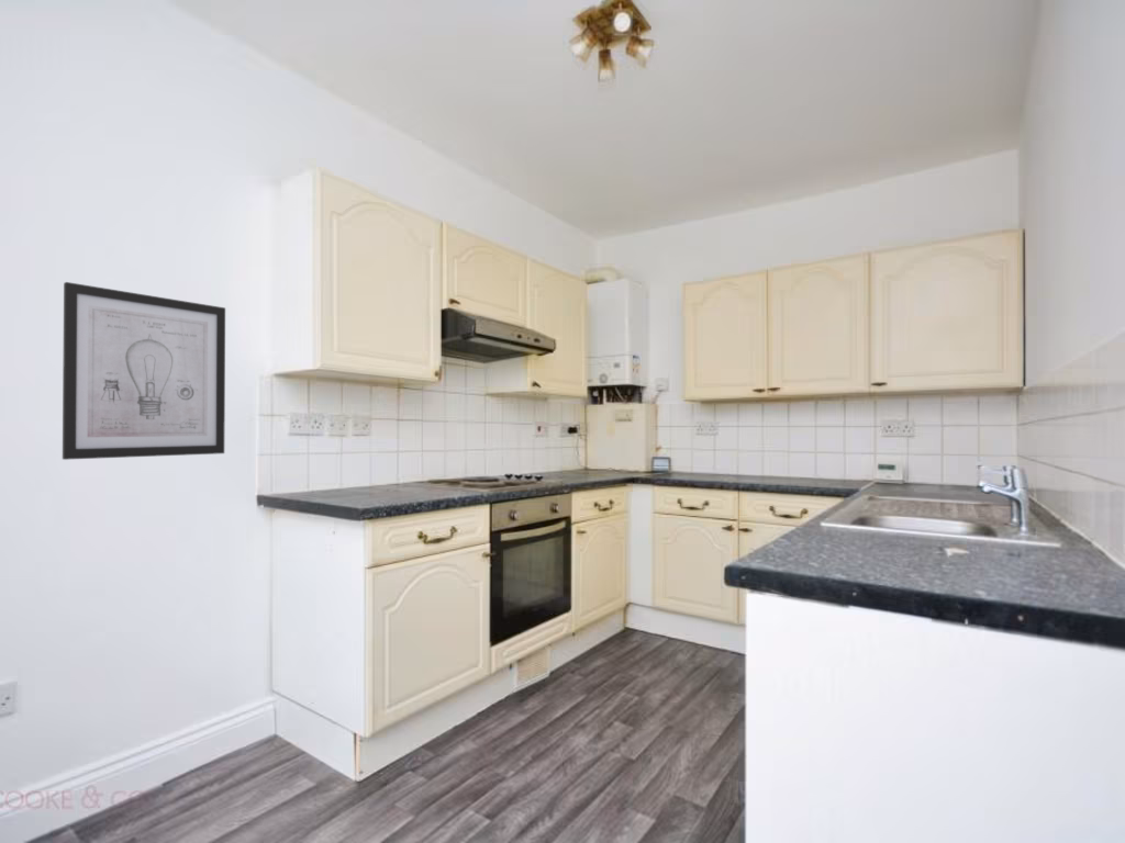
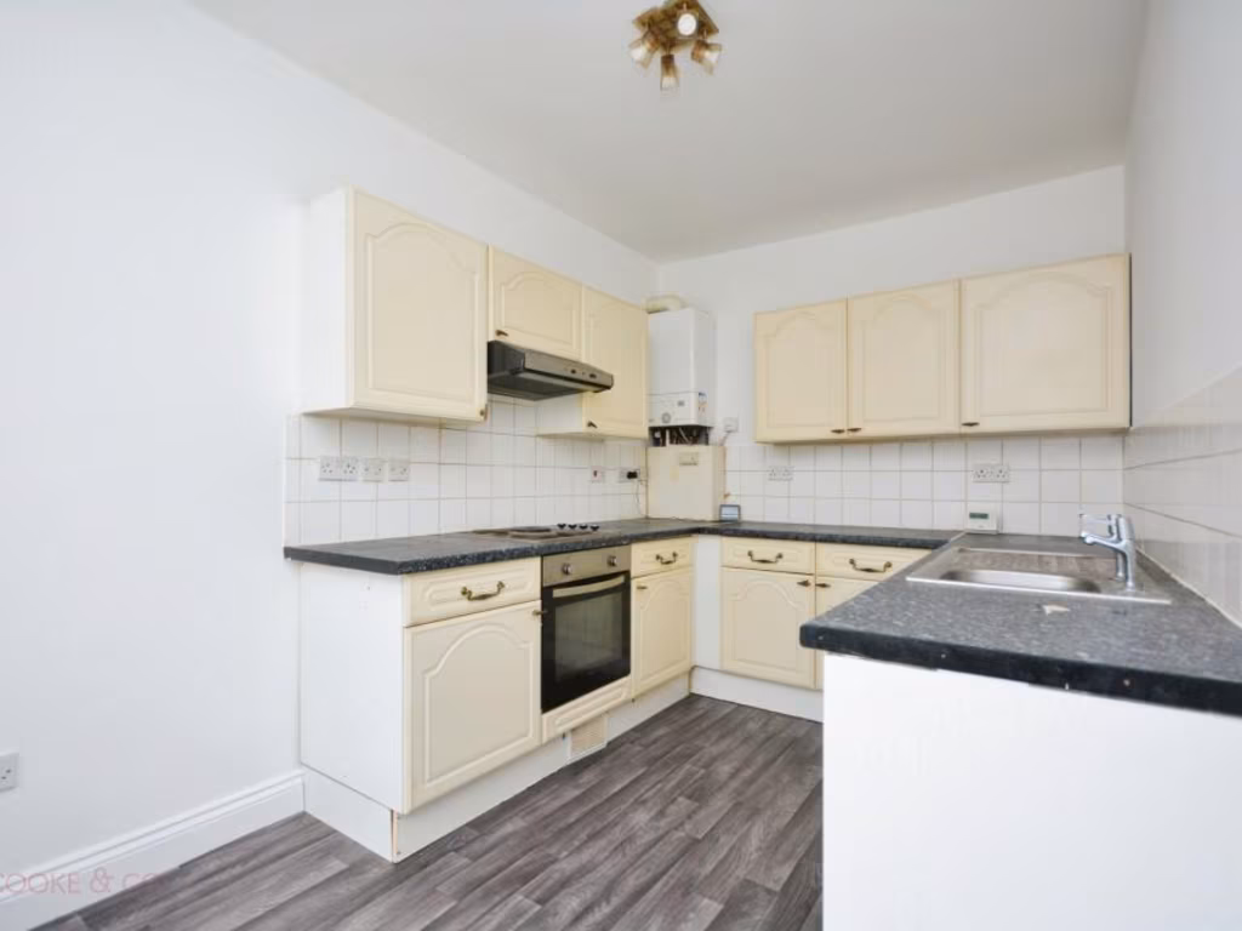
- wall art (152, 375)
